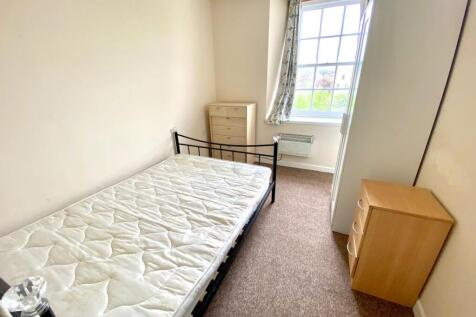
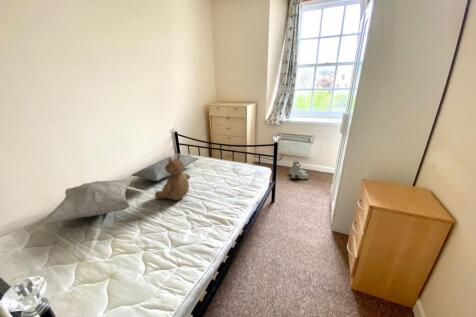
+ decorative pillow (95, 198)
+ pillow (166, 163)
+ teddy bear (171, 176)
+ boots (299, 169)
